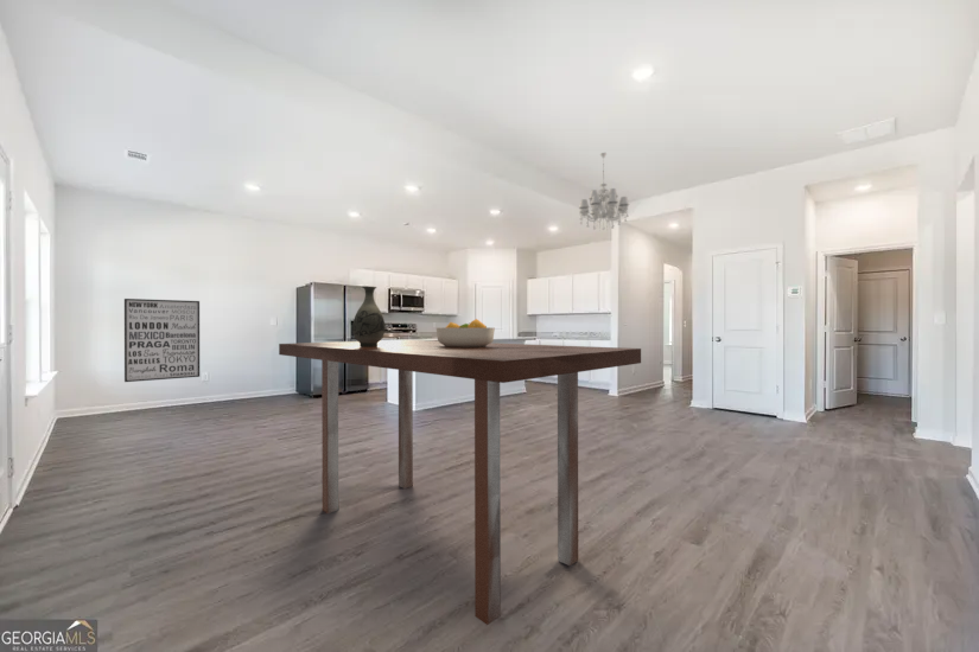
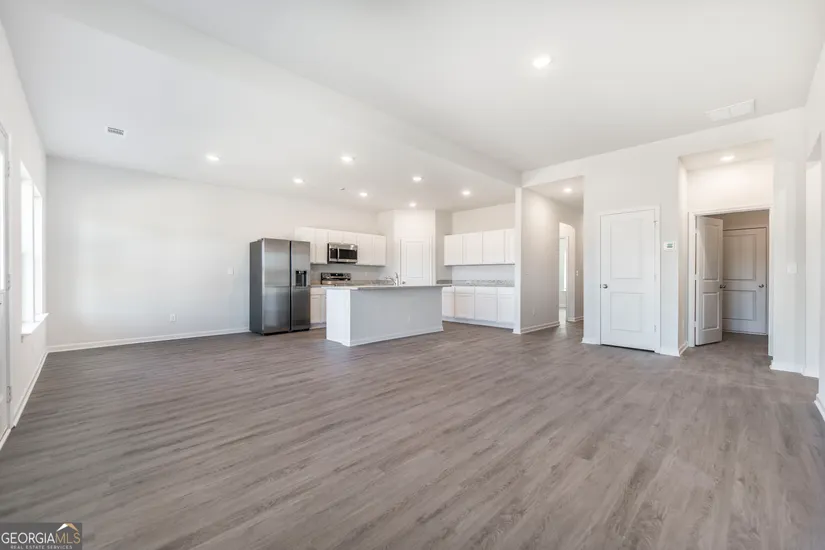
- fruit bowl (464, 332)
- wall art (164, 339)
- dining table (412, 439)
- chandelier (603, 192)
- vase (368, 315)
